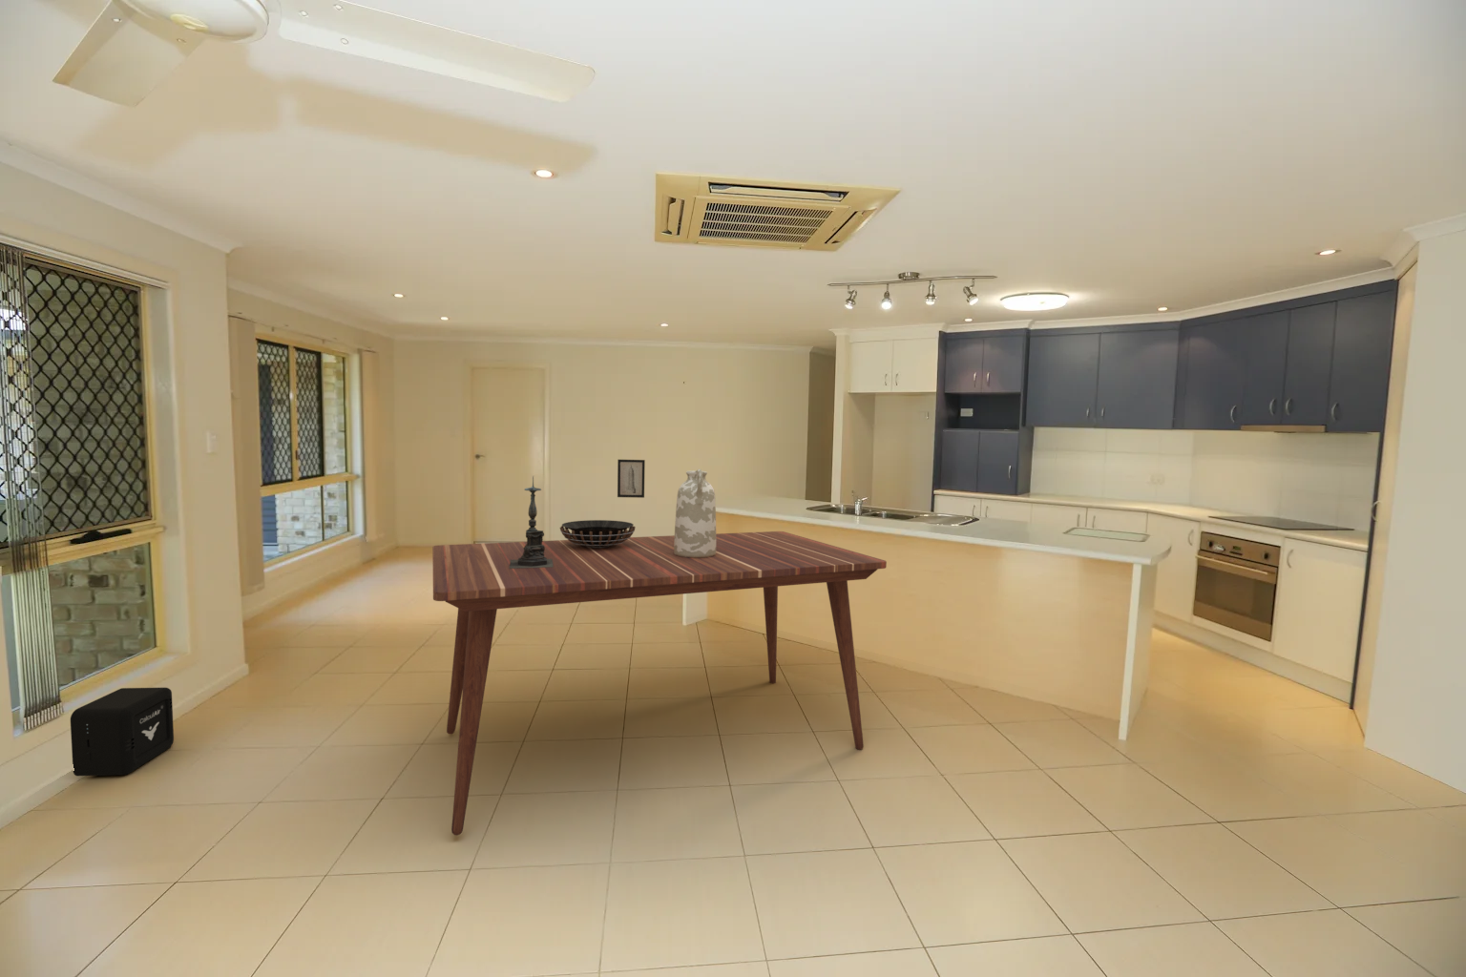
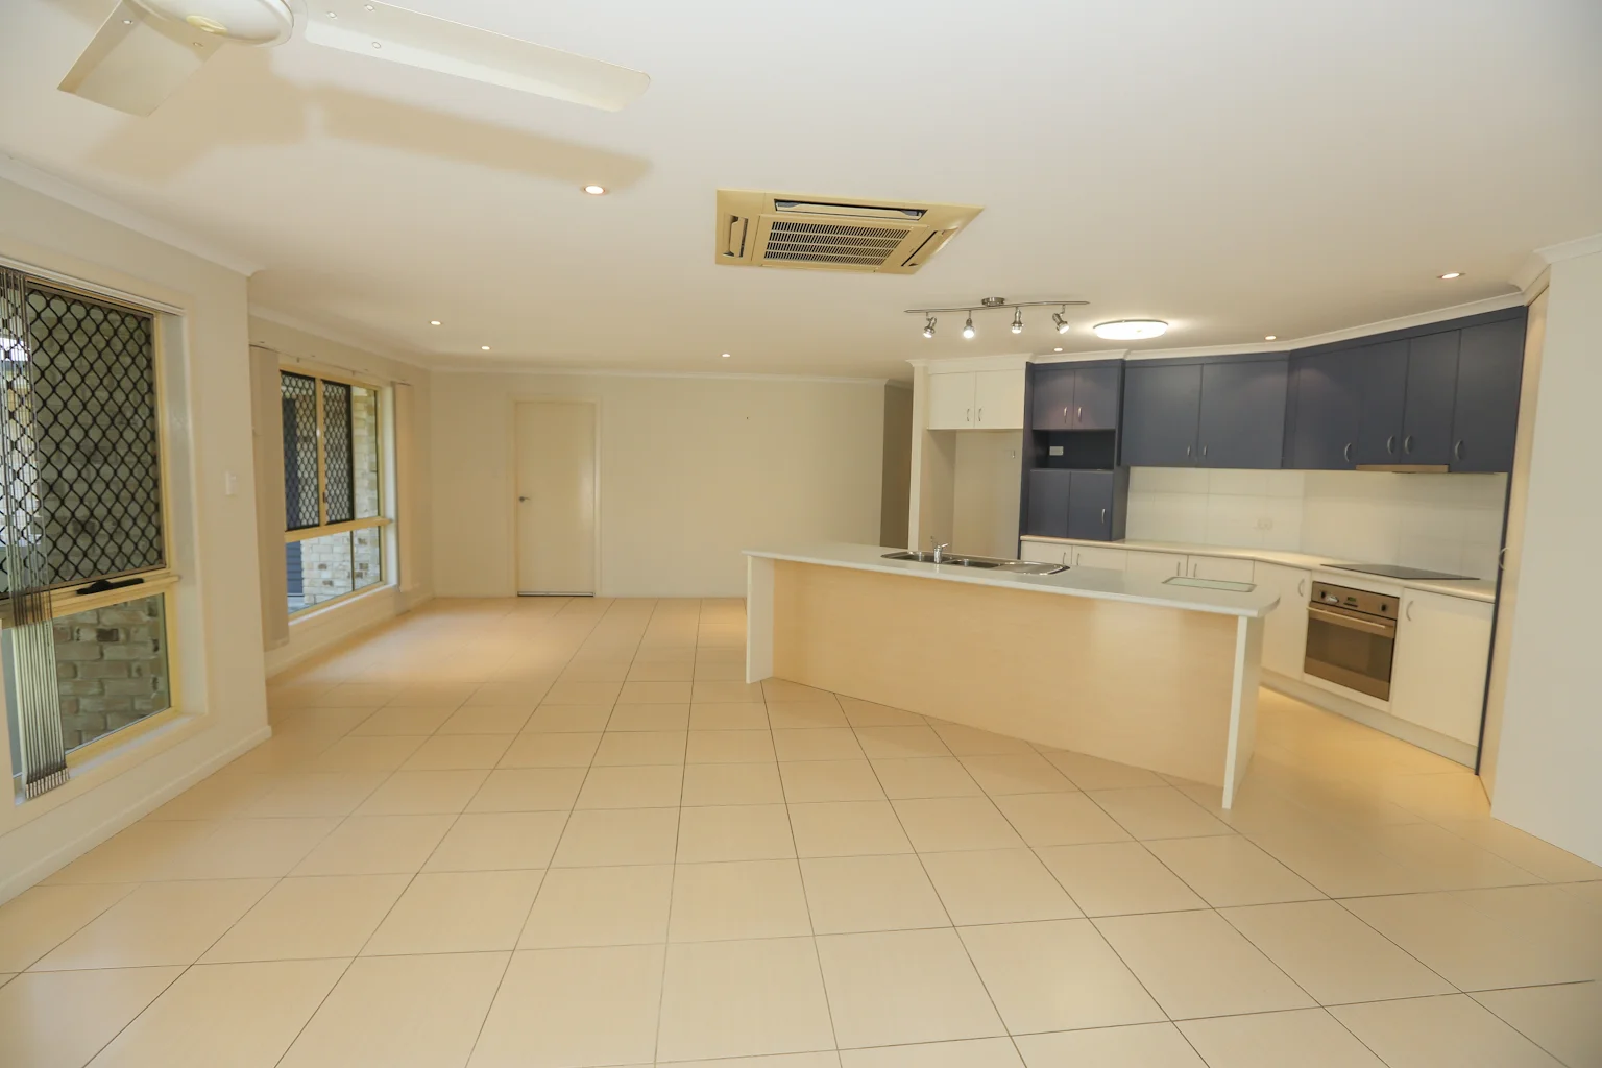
- decorative bowl (599, 534)
- dining table (647, 596)
- candle holder (530, 519)
- wall art (630, 478)
- air purifier (127, 729)
- vase (696, 510)
